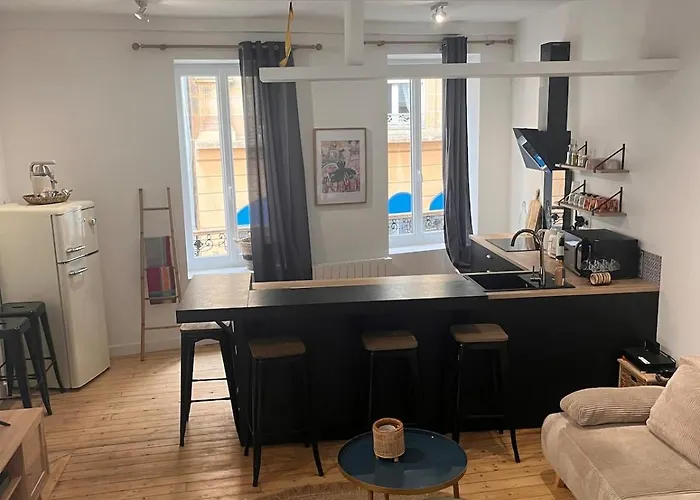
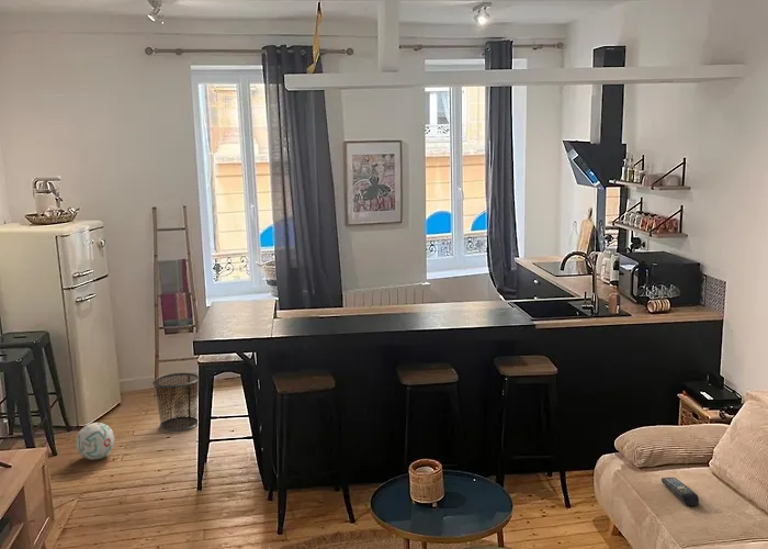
+ remote control (679, 489)
+ ball (95, 440)
+ waste bin (177, 402)
